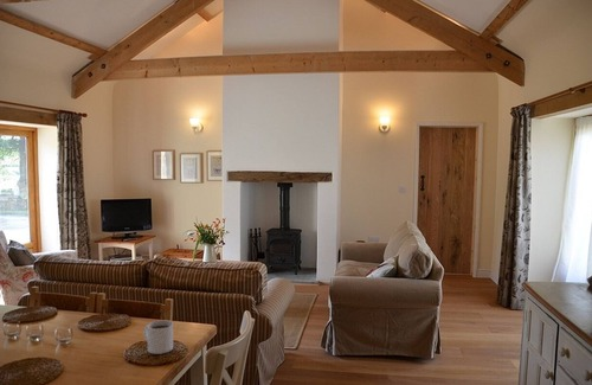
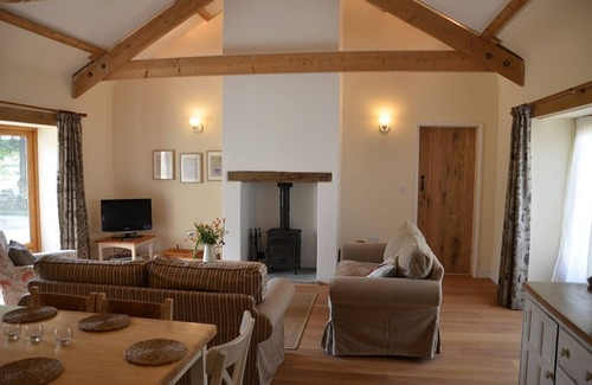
- mug (156, 335)
